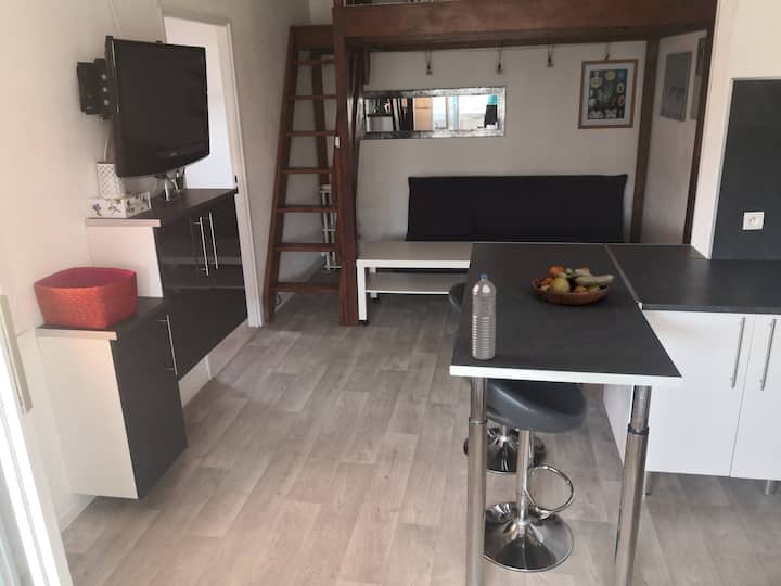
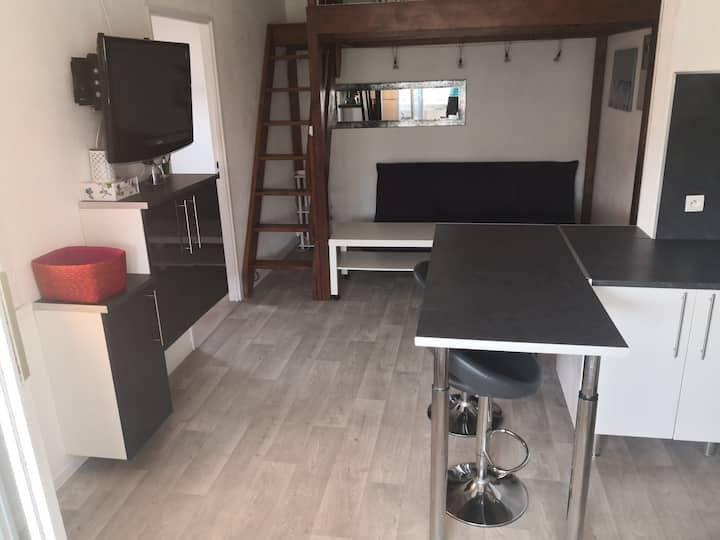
- water bottle (484, 316)
- fruit bowl (571, 281)
- wall art (606, 94)
